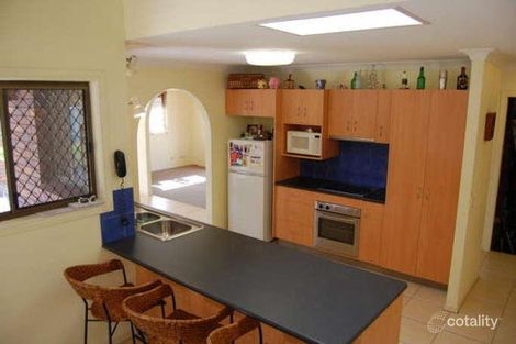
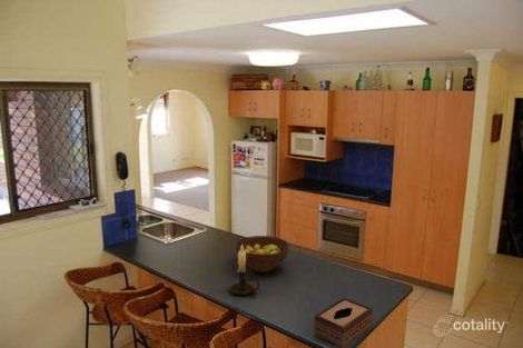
+ tissue box (343, 321)
+ candle holder (245, 268)
+ fruit bowl (262, 256)
